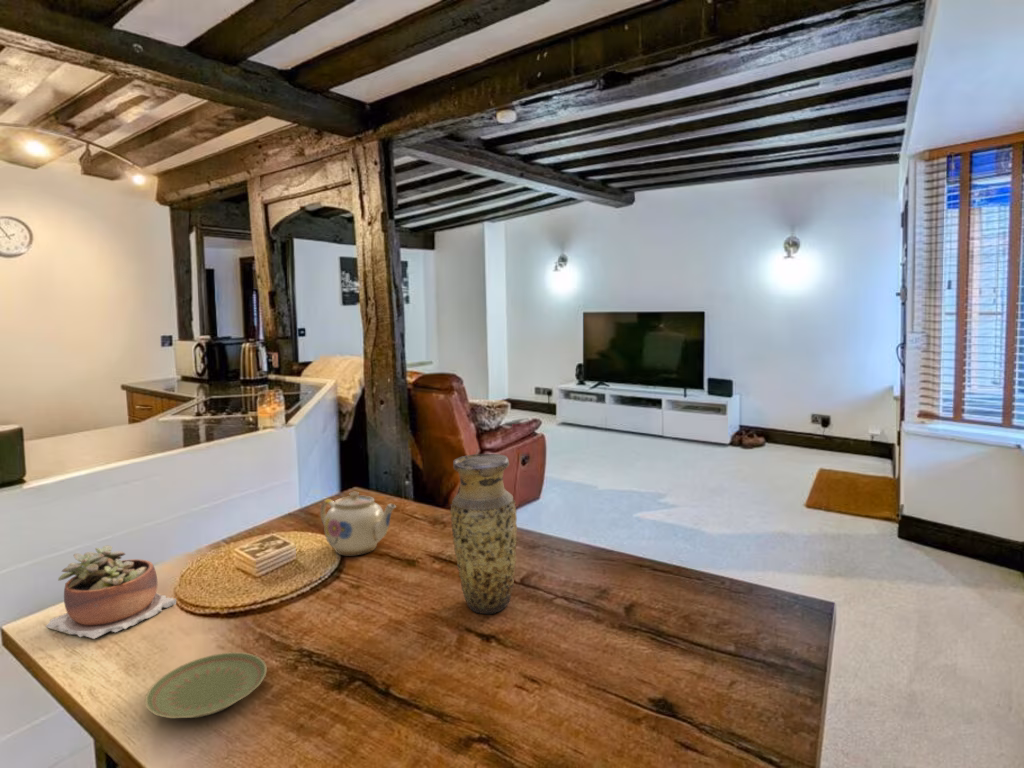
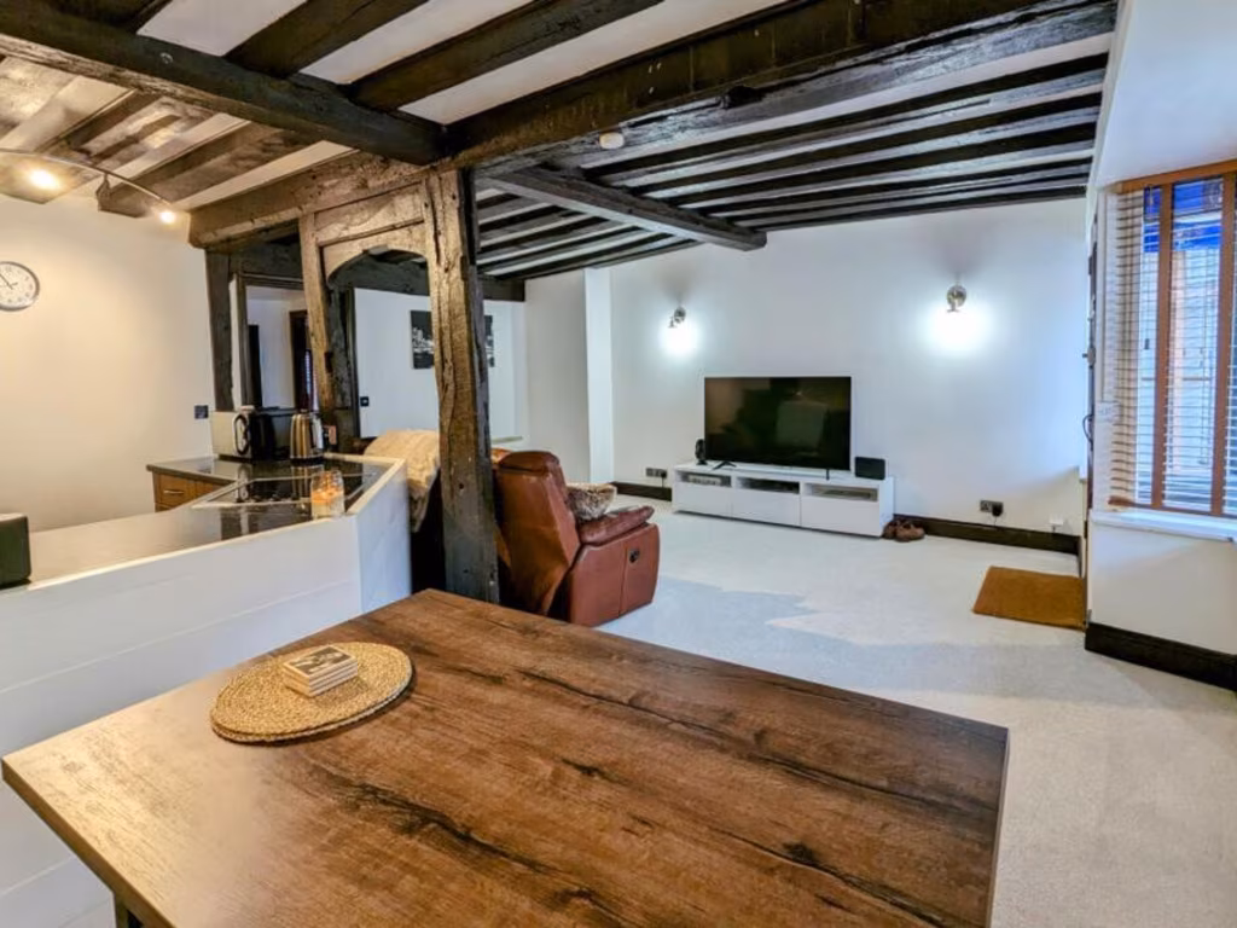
- vase (484, 532)
- plate (208, 688)
- succulent plant (111, 581)
- teapot (358, 520)
